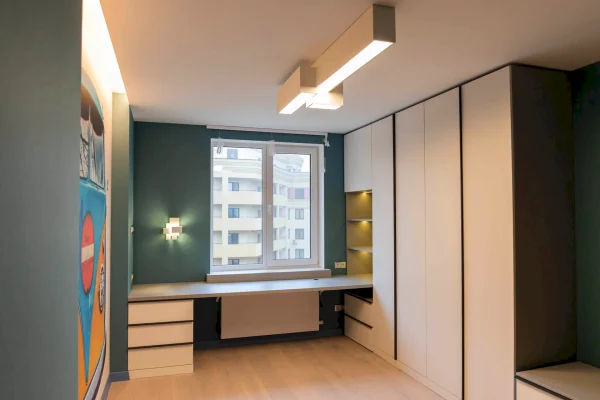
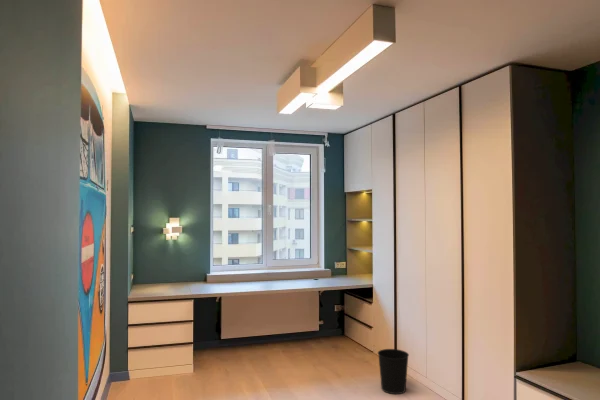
+ wastebasket (393, 371)
